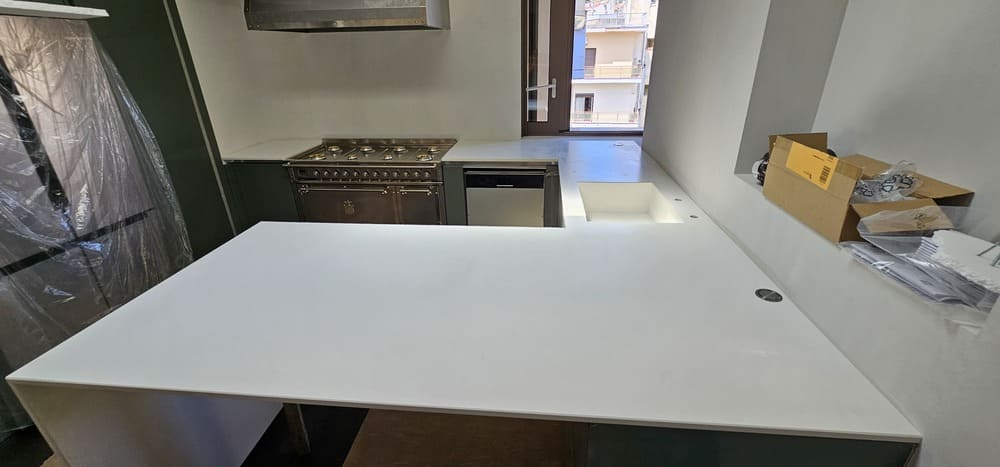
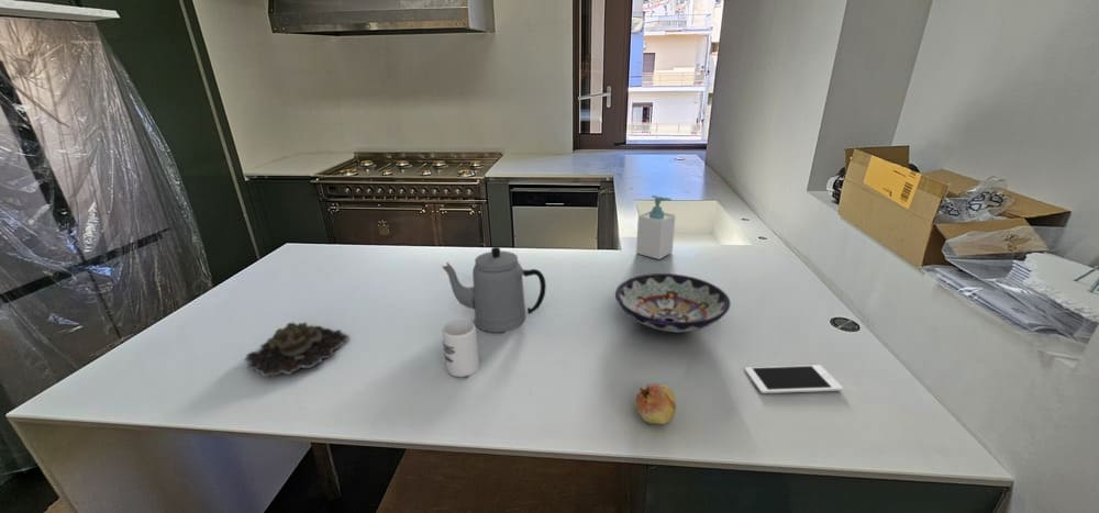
+ teapot (493, 285)
+ cell phone (791, 378)
+ soap bottle (656, 225)
+ fruit (655, 402)
+ bowl (669, 310)
+ cup (460, 348)
+ succulent plant (295, 338)
